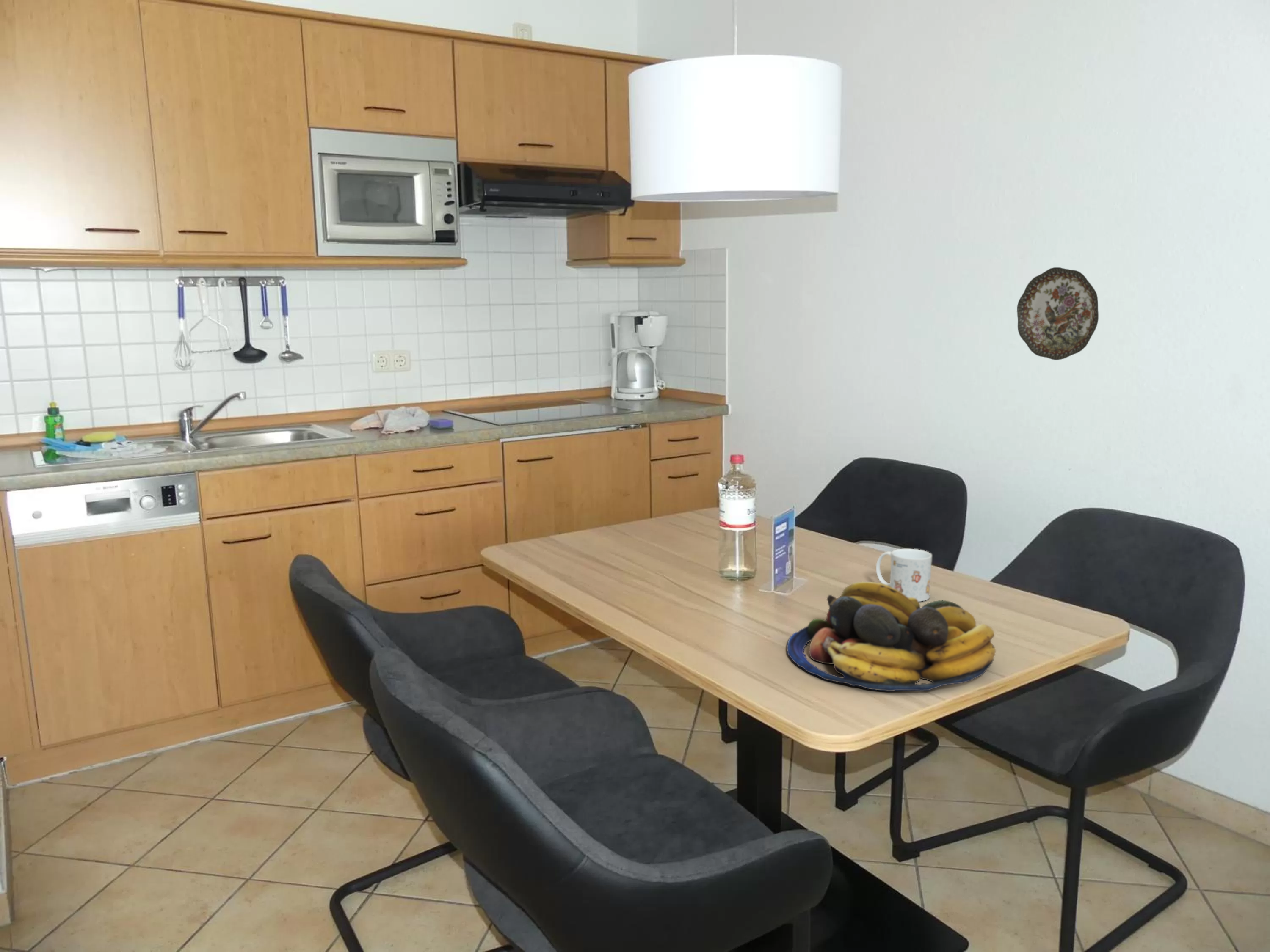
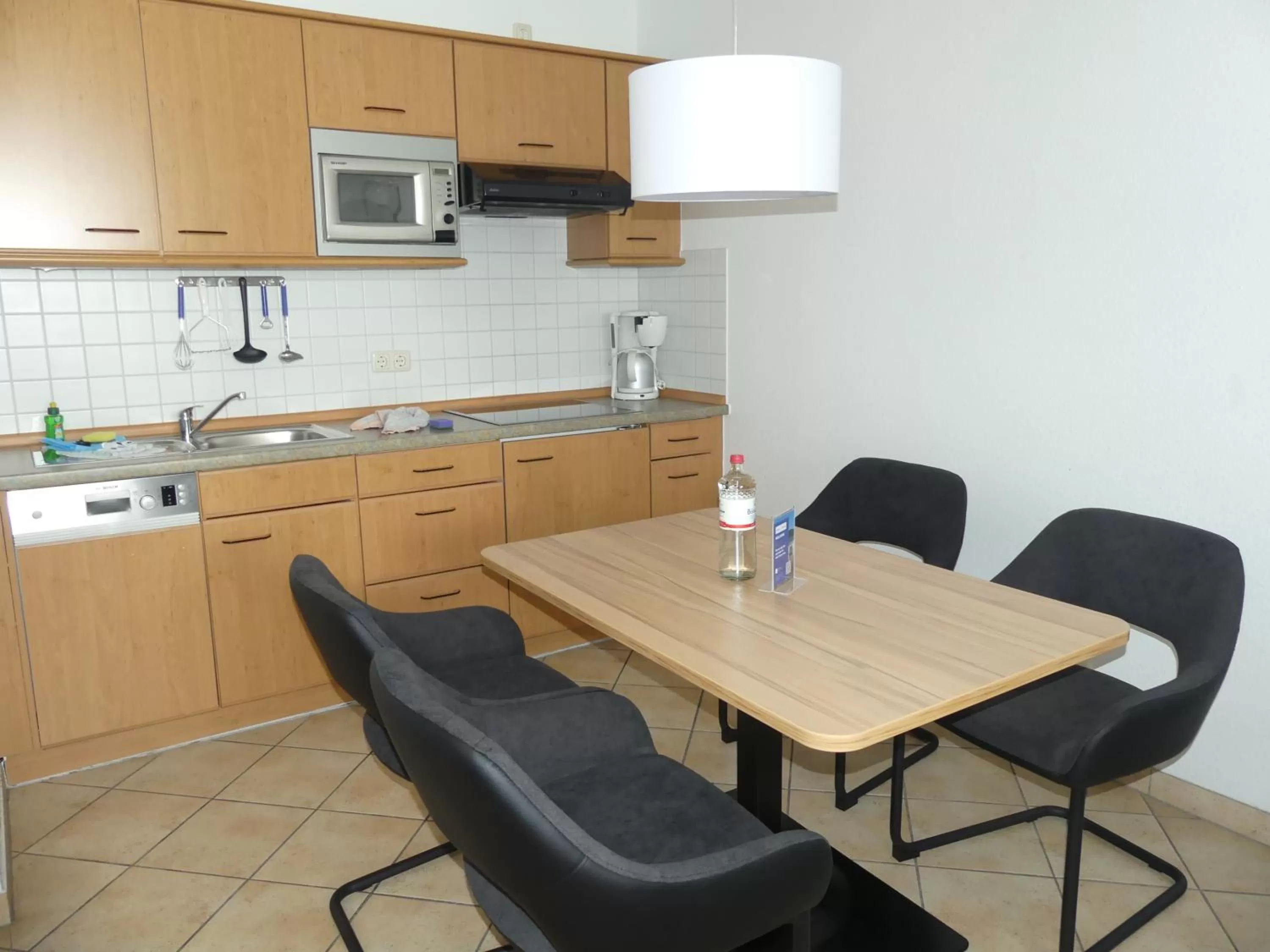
- fruit bowl (887, 620)
- decorative plate (1058, 314)
- mug (902, 573)
